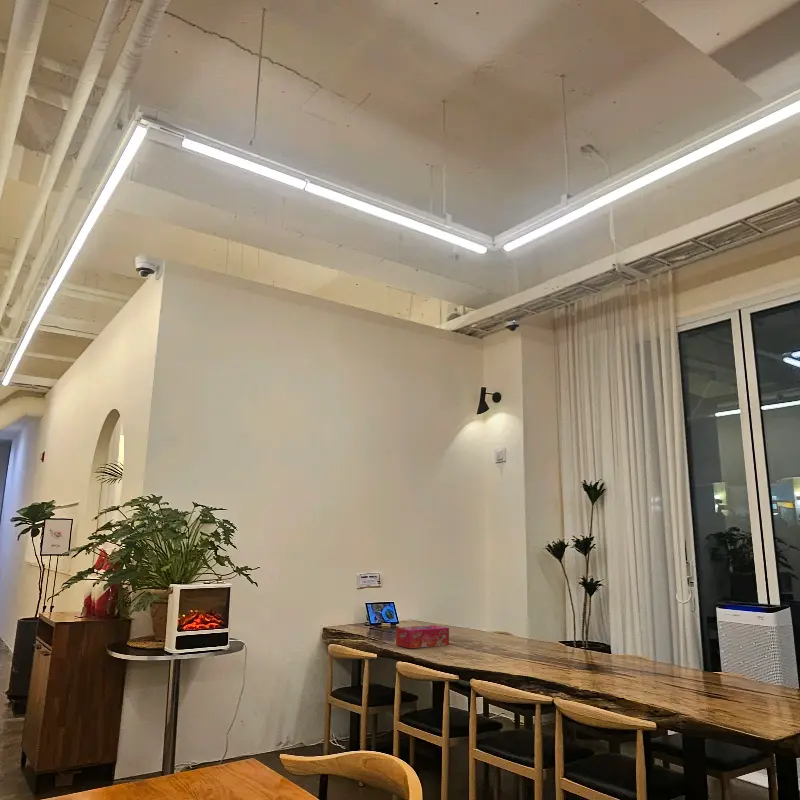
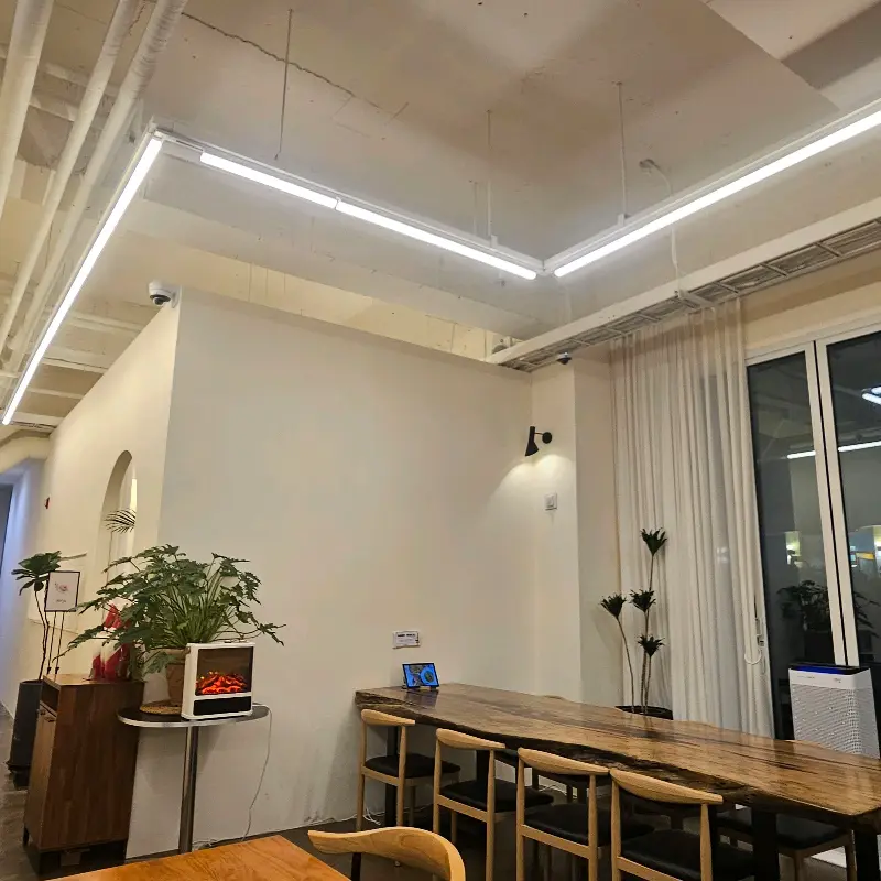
- tissue box (422, 636)
